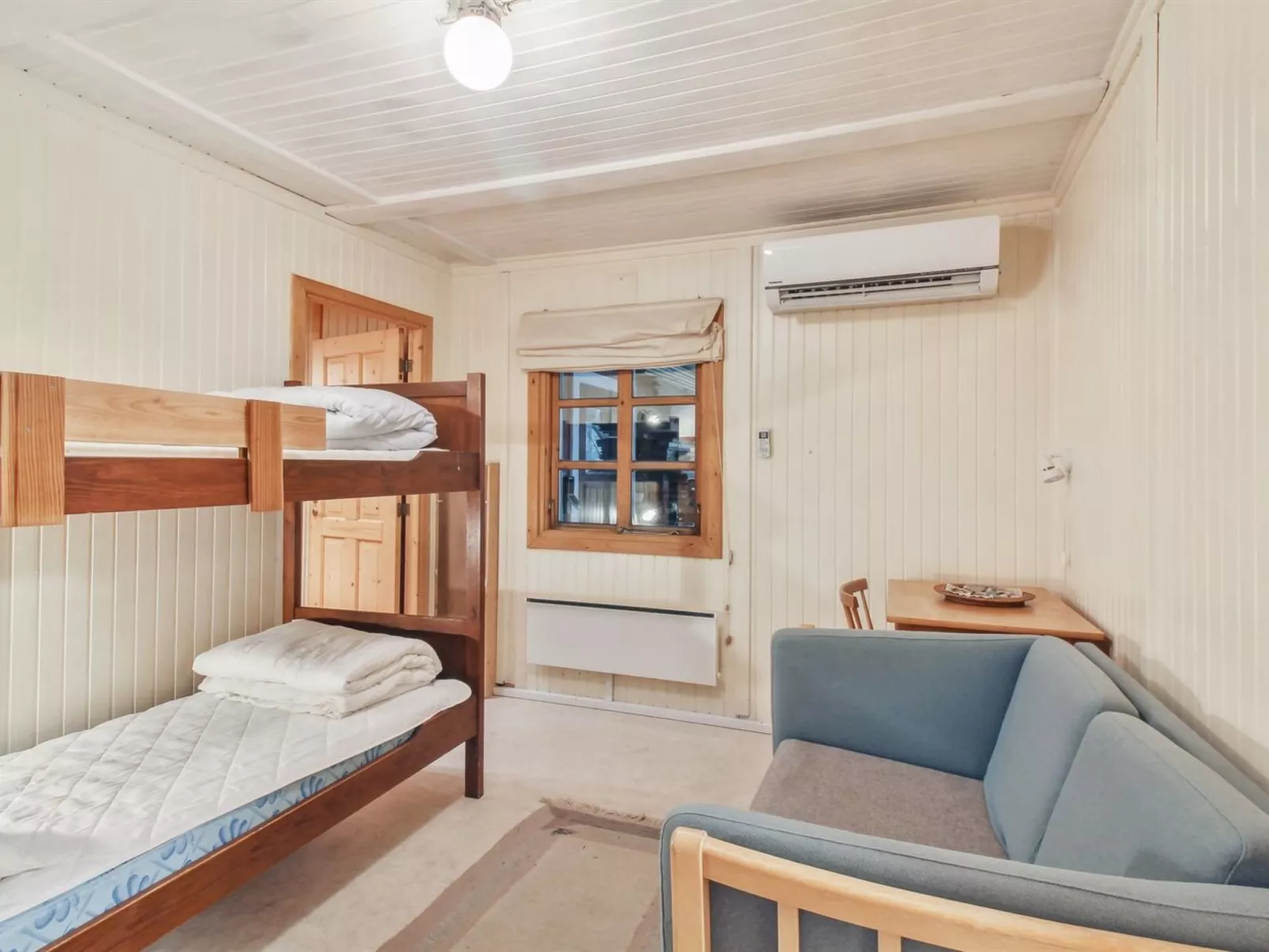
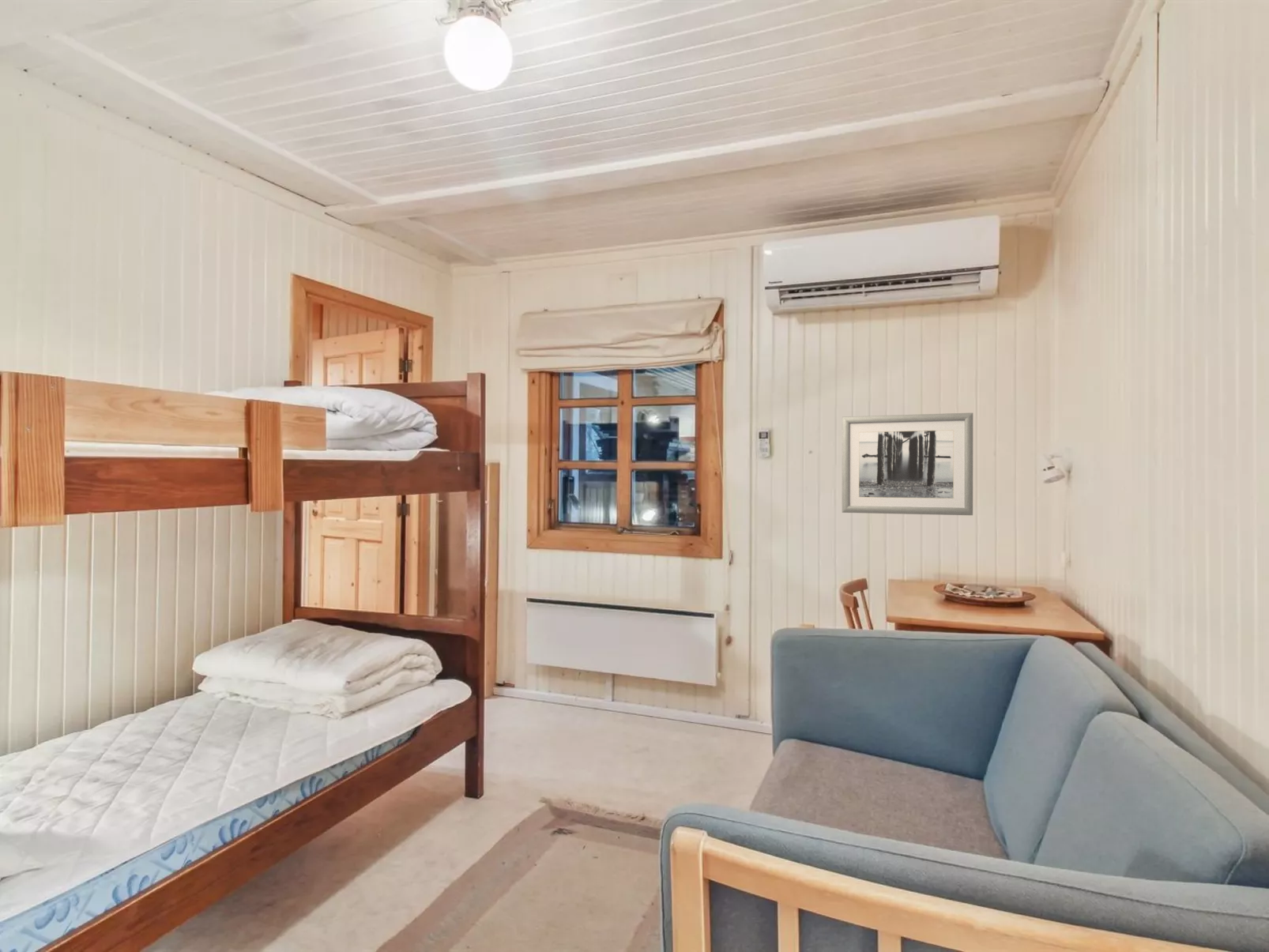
+ wall art (905, 464)
